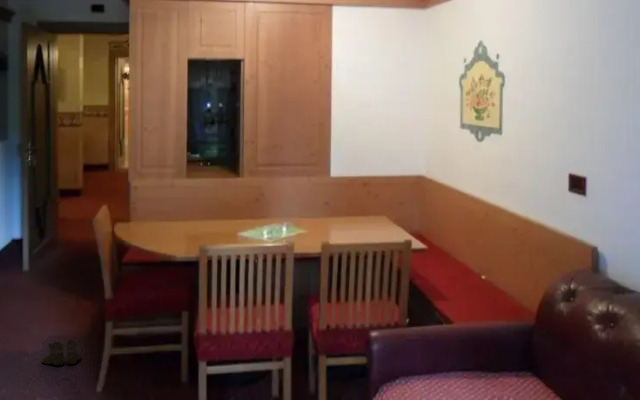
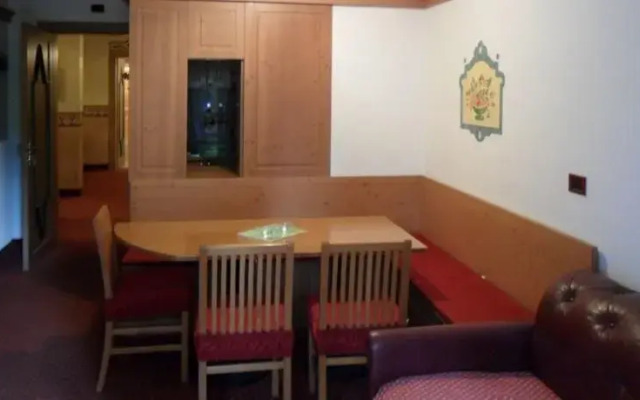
- boots (63, 351)
